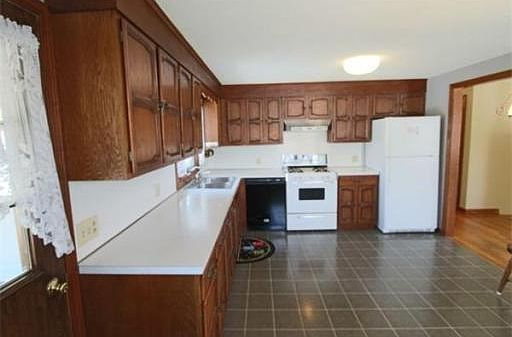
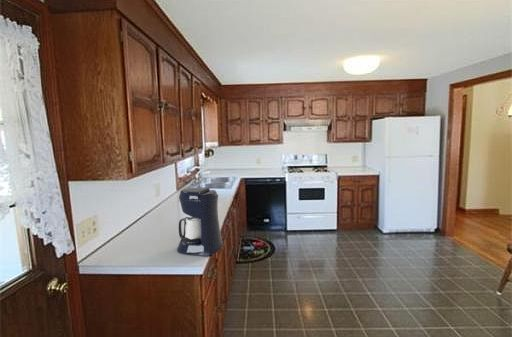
+ coffee maker (199, 219)
